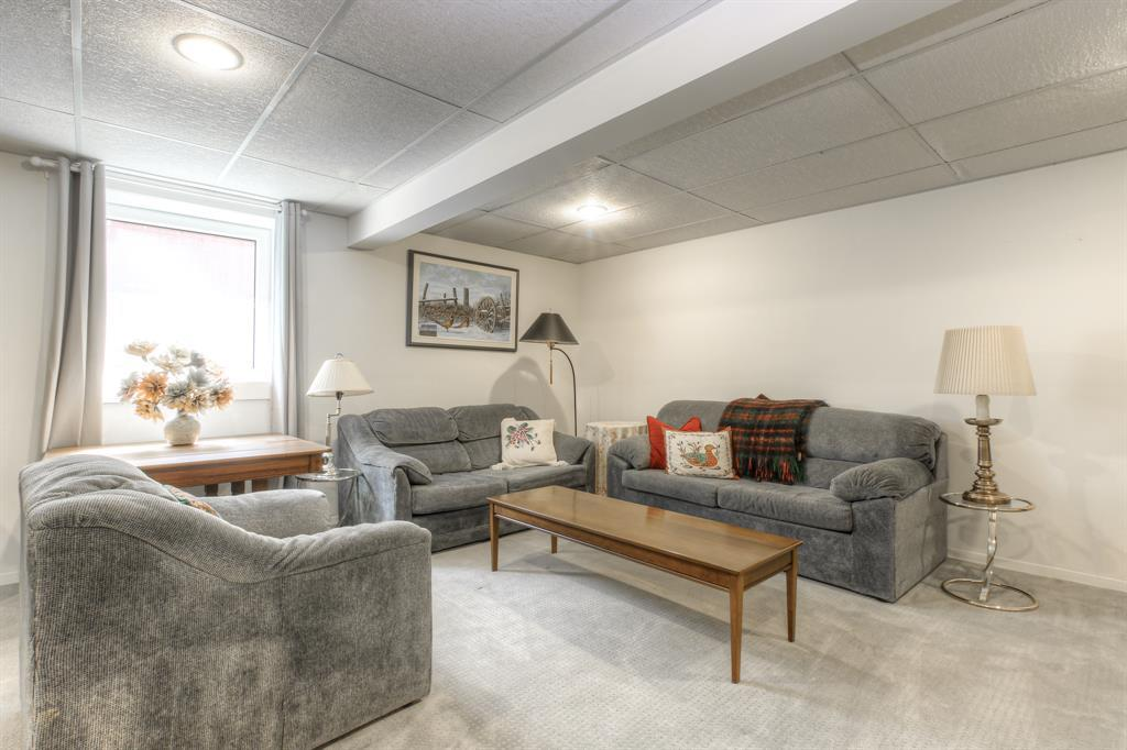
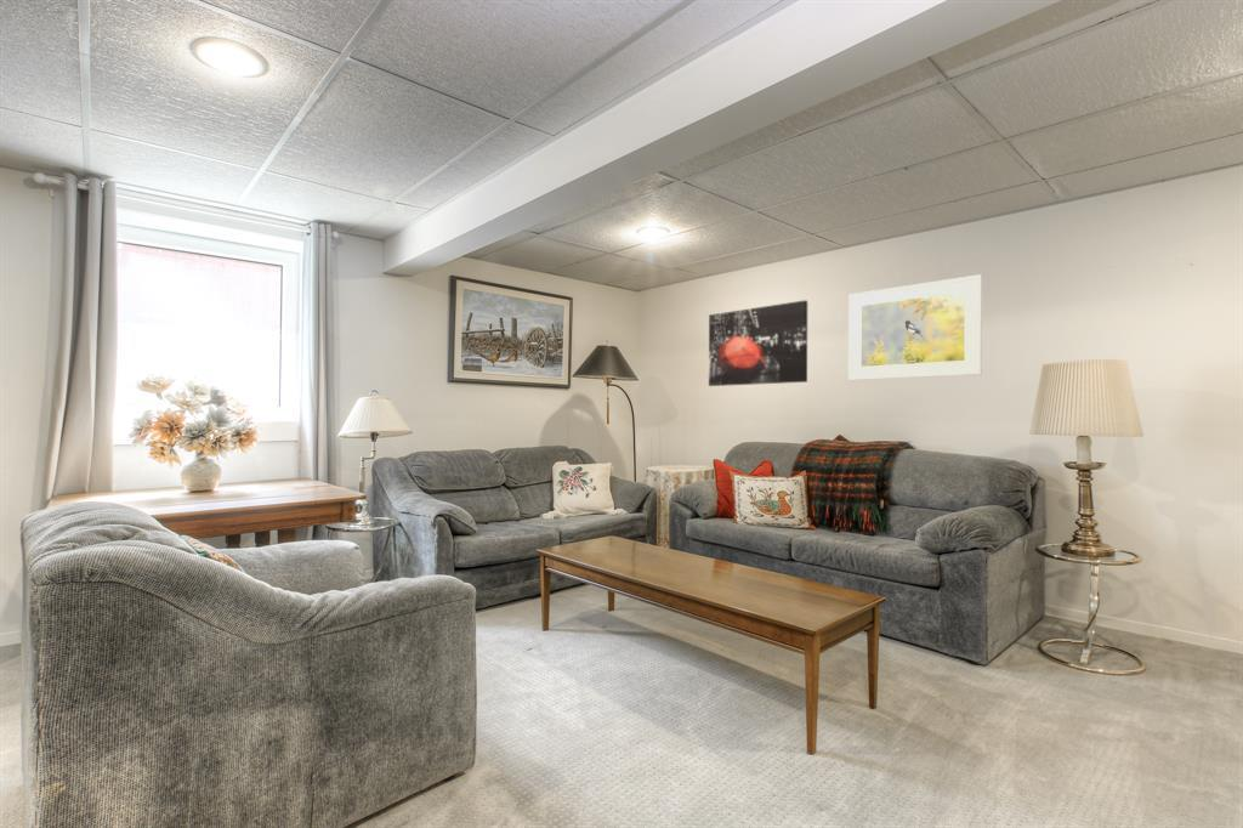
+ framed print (909, 331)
+ wall art (754, 346)
